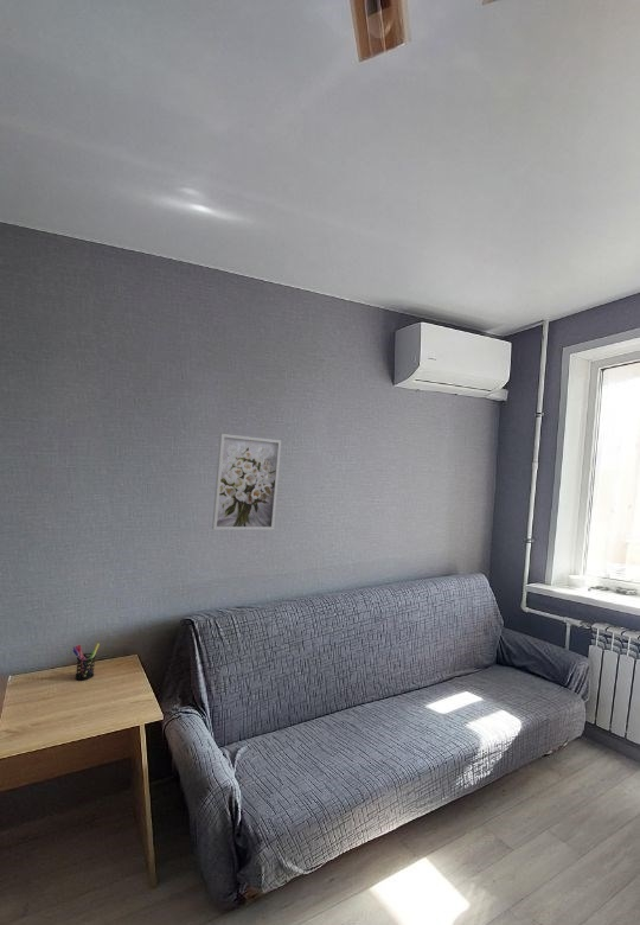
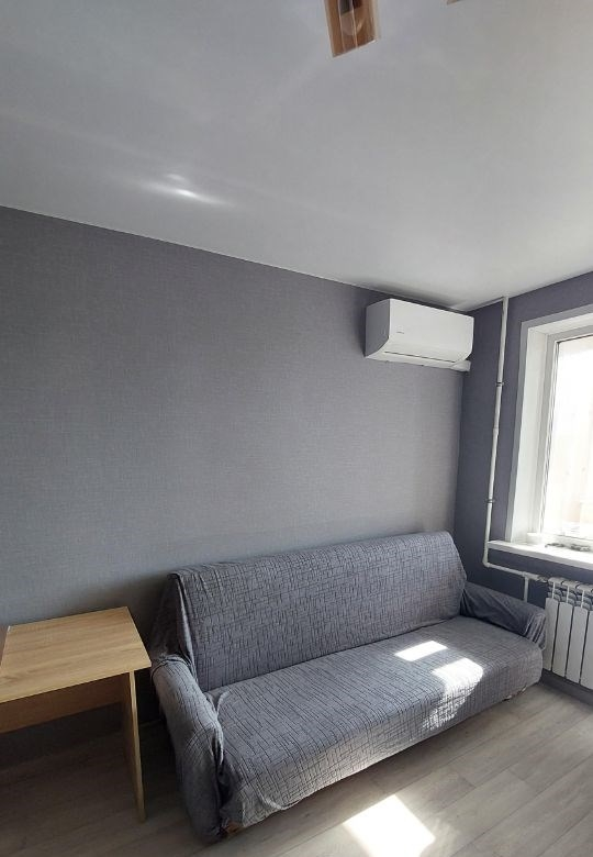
- wall art (248, 483)
- pen holder (85, 659)
